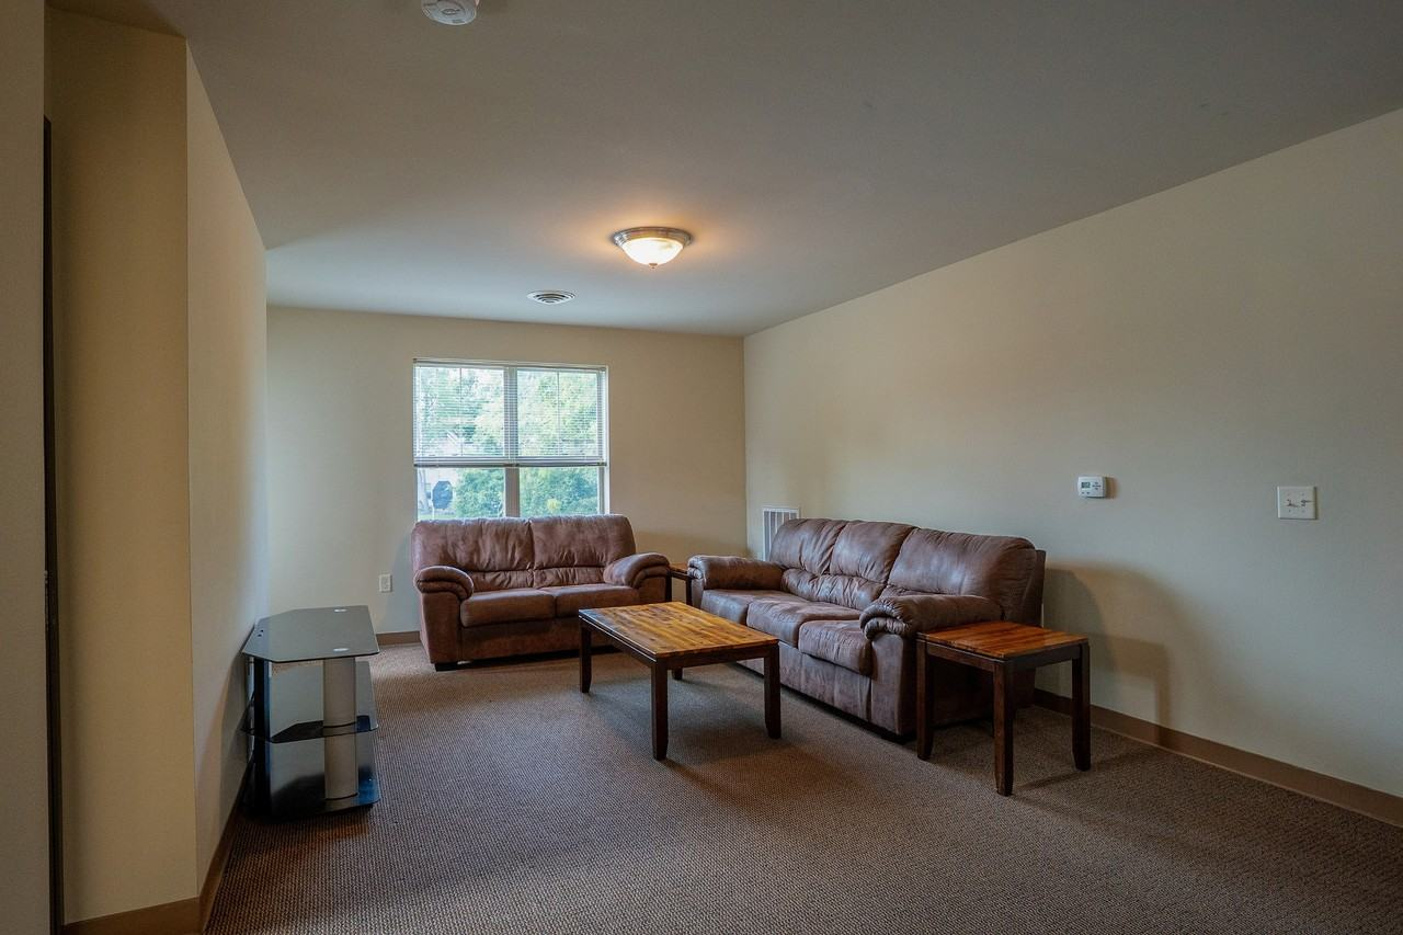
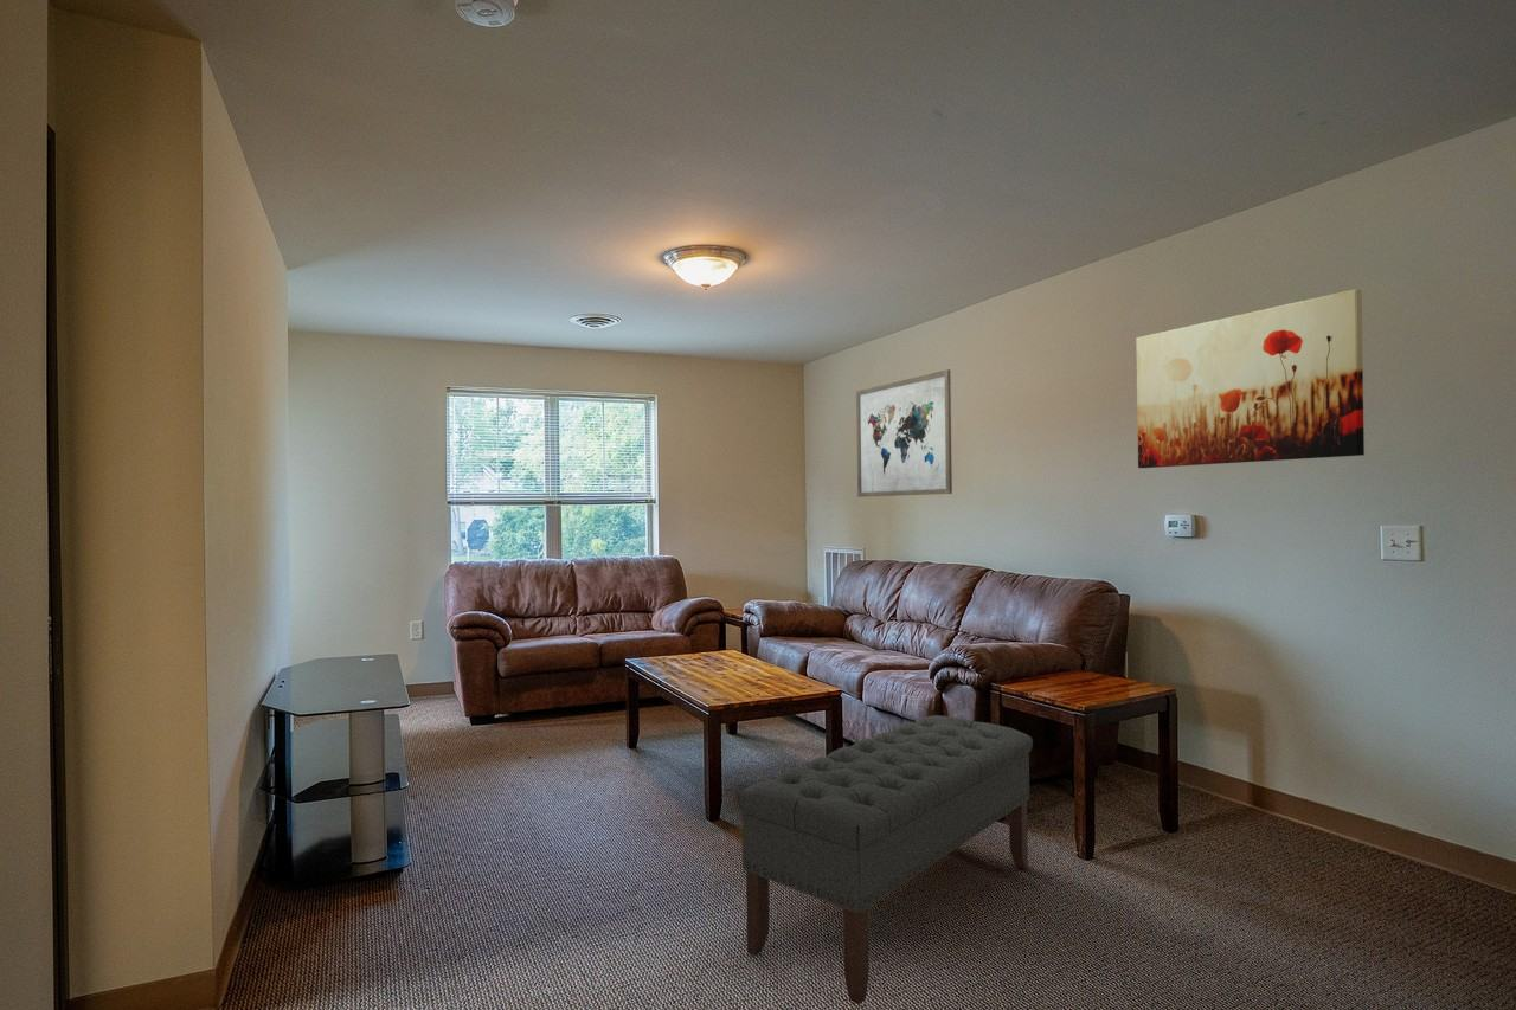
+ wall art (900, 438)
+ bench (900, 828)
+ wall art (1236, 388)
